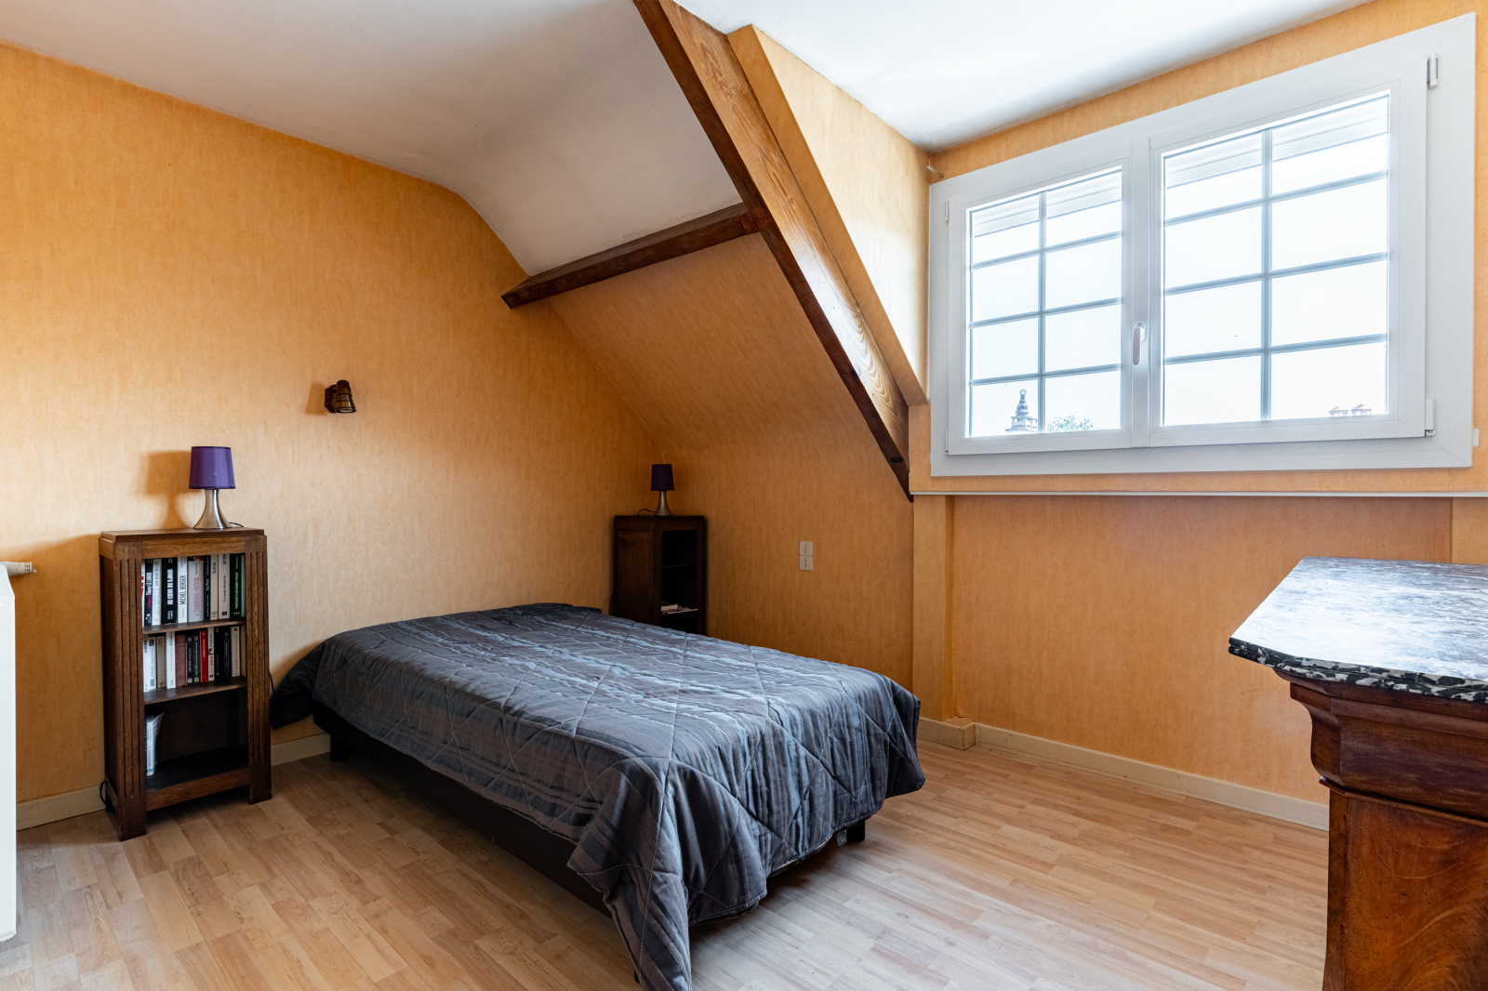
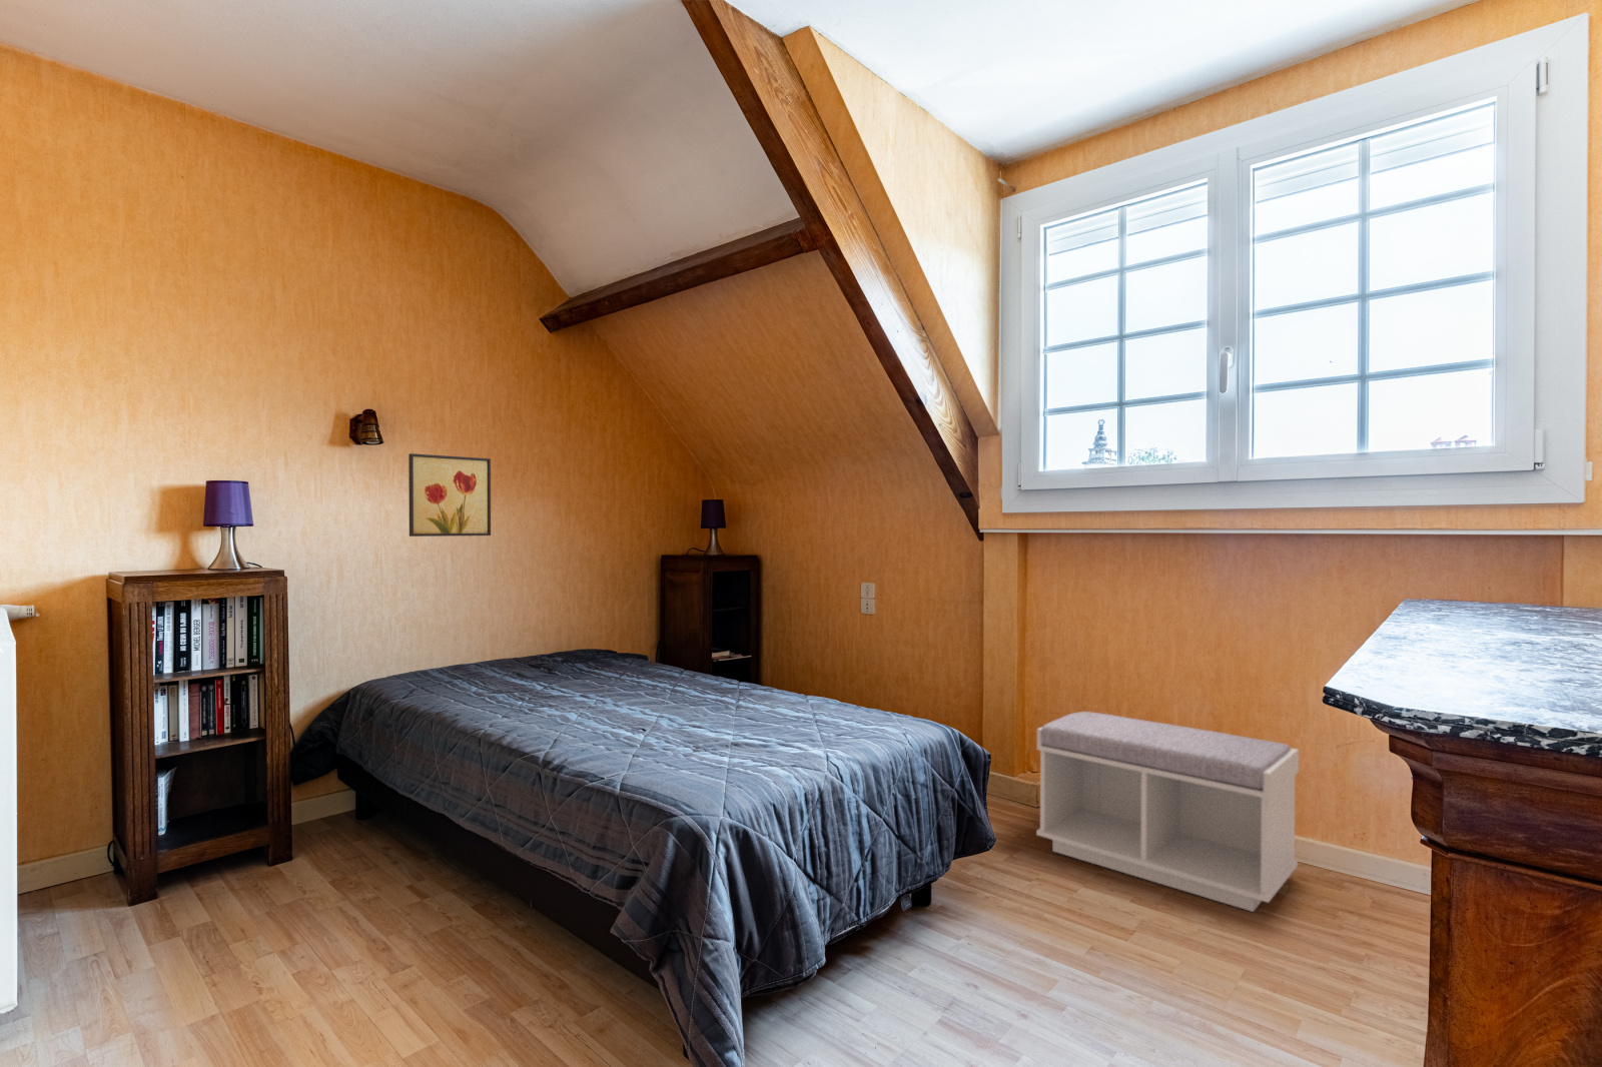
+ wall art (449, 495)
+ bench (1160, 798)
